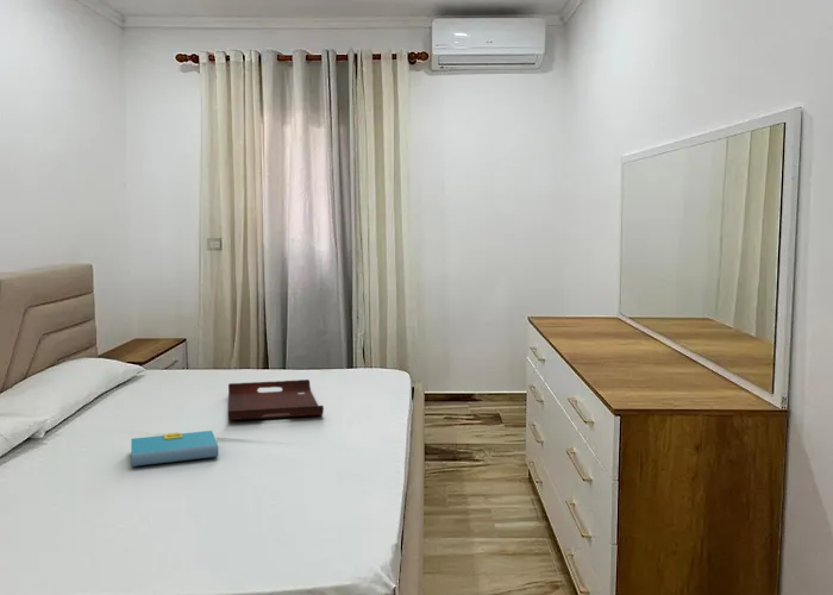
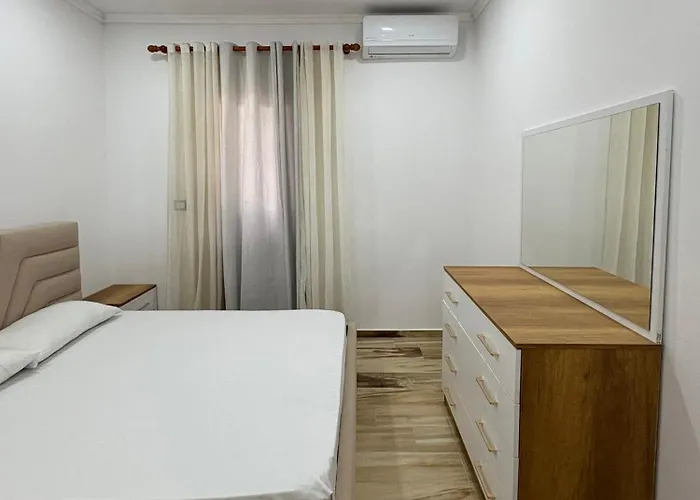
- book (174, 447)
- serving tray (273, 399)
